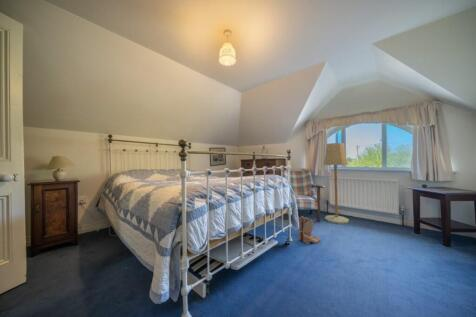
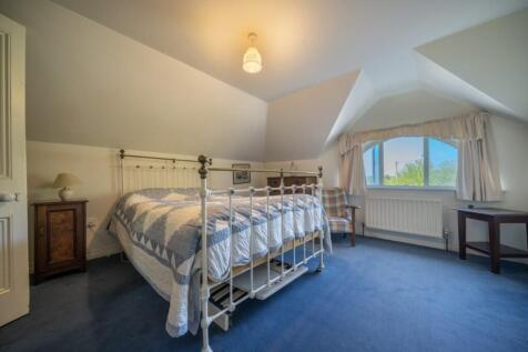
- boots (309, 228)
- floor lamp (335, 181)
